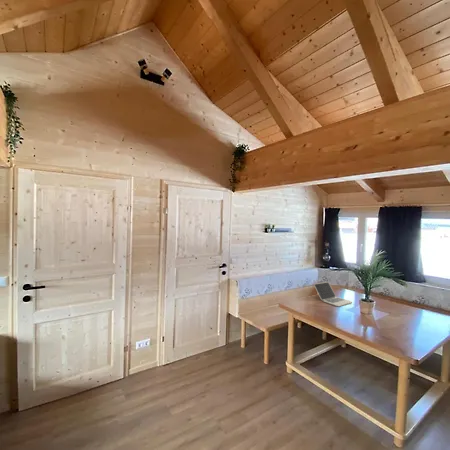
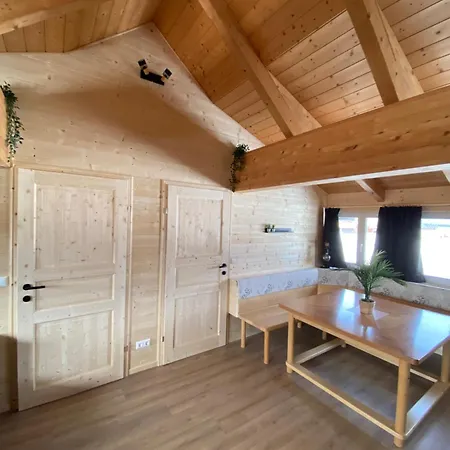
- laptop (332, 293)
